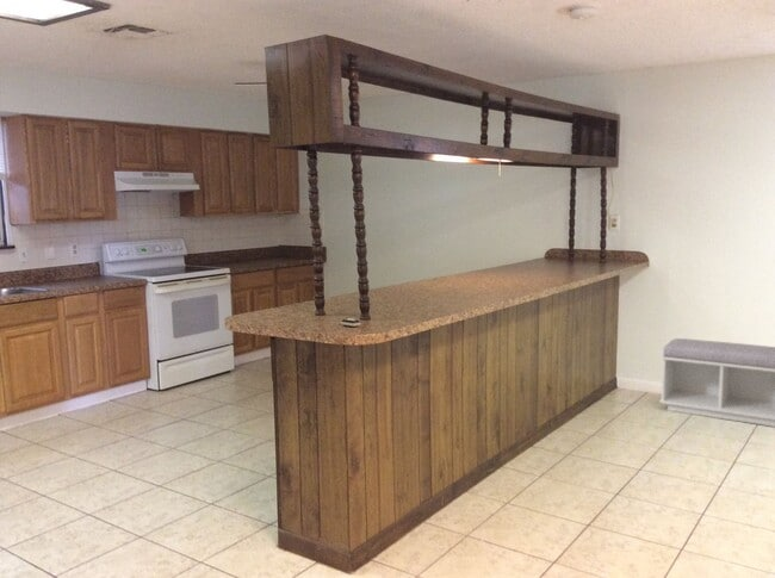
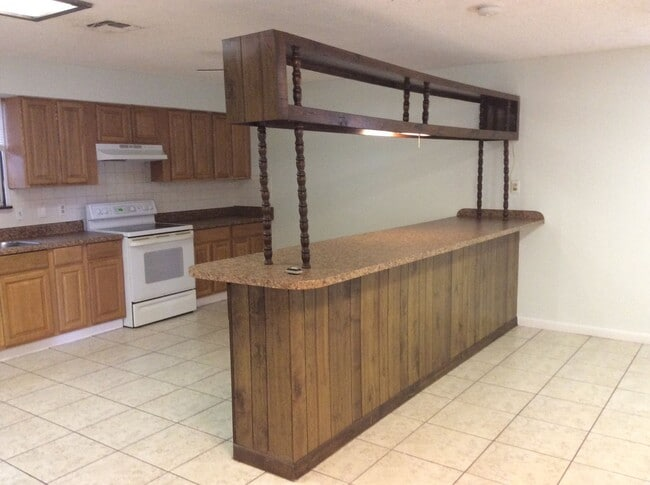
- bench (724, 379)
